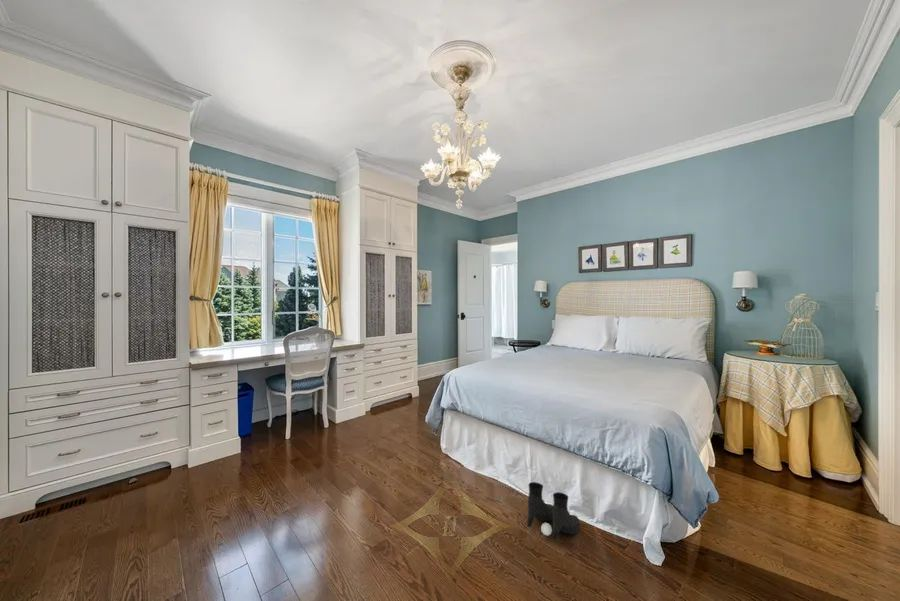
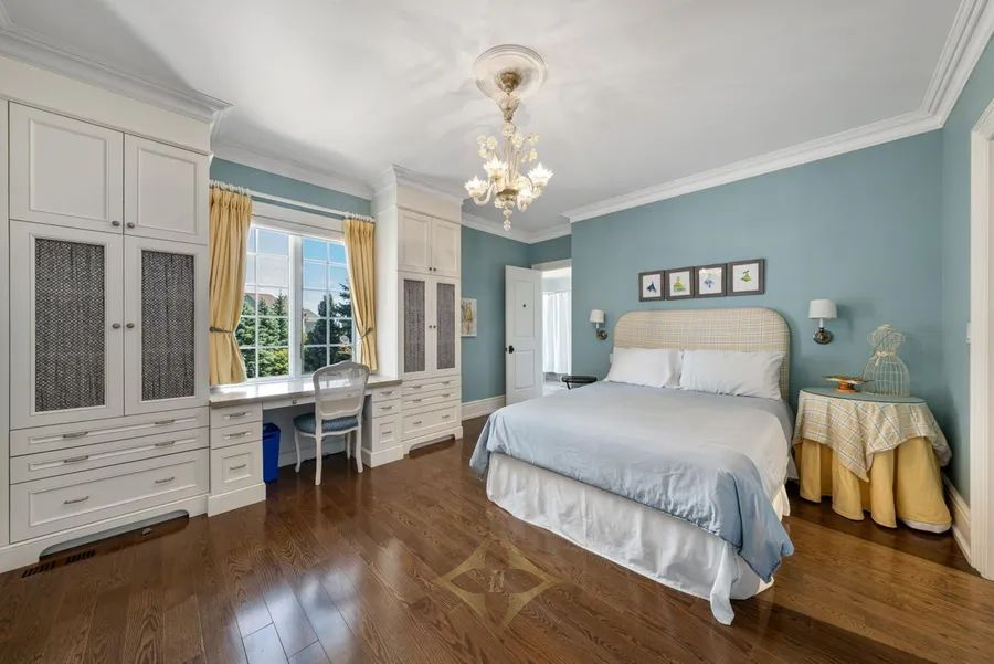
- boots (553, 504)
